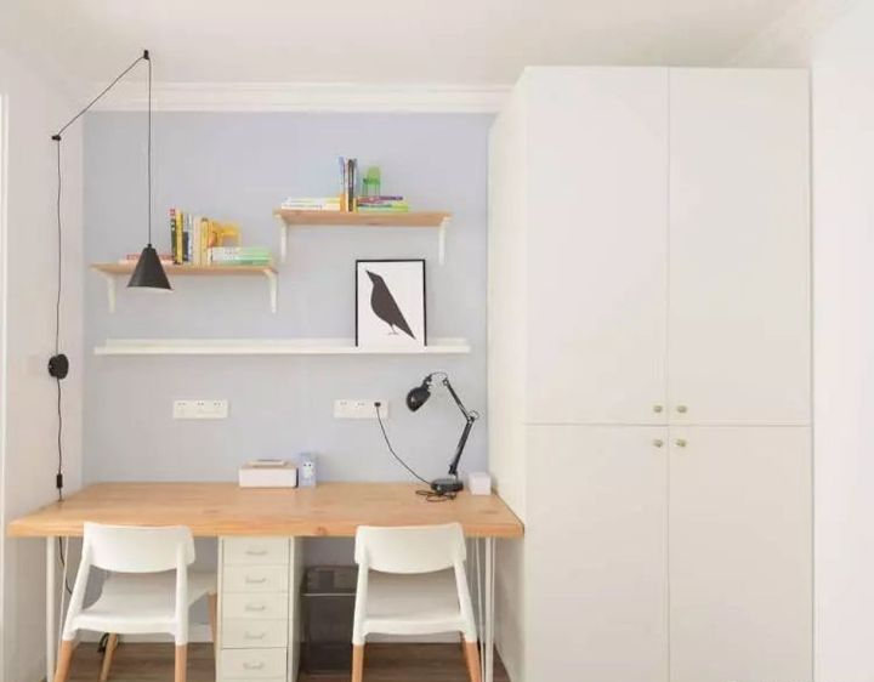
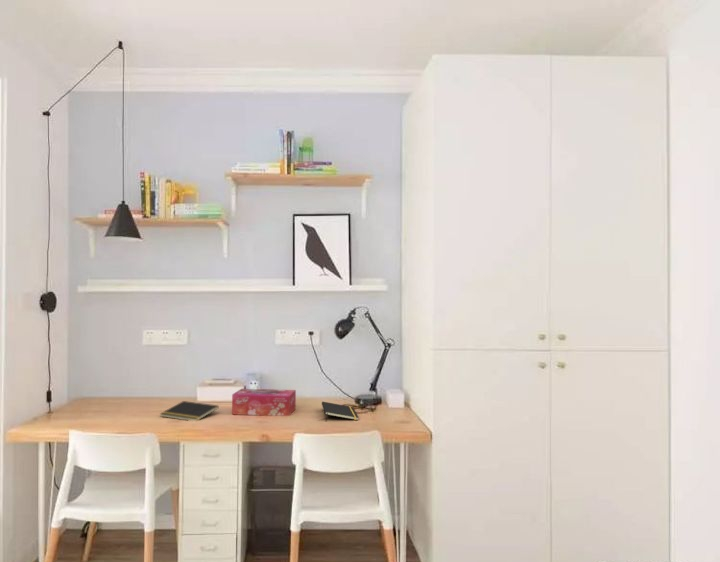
+ notepad (339, 410)
+ notepad (189, 410)
+ tissue box (264, 401)
